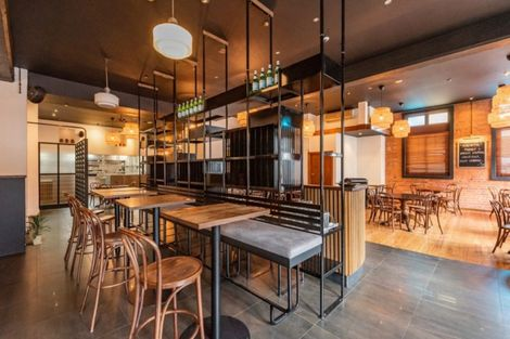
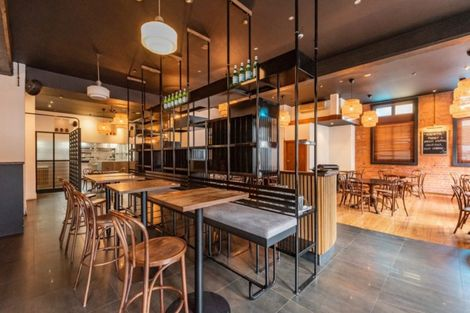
- indoor plant (36, 227)
